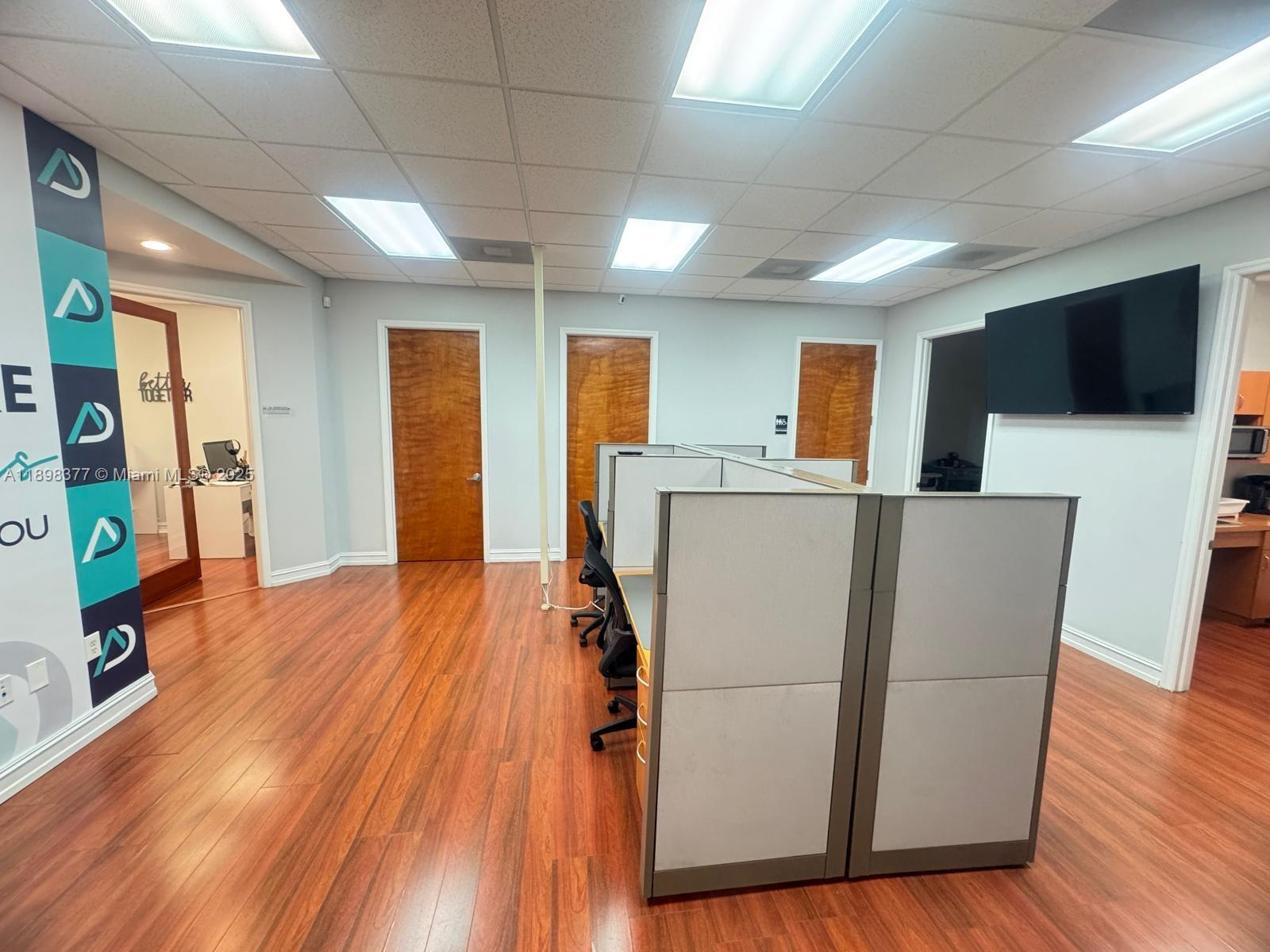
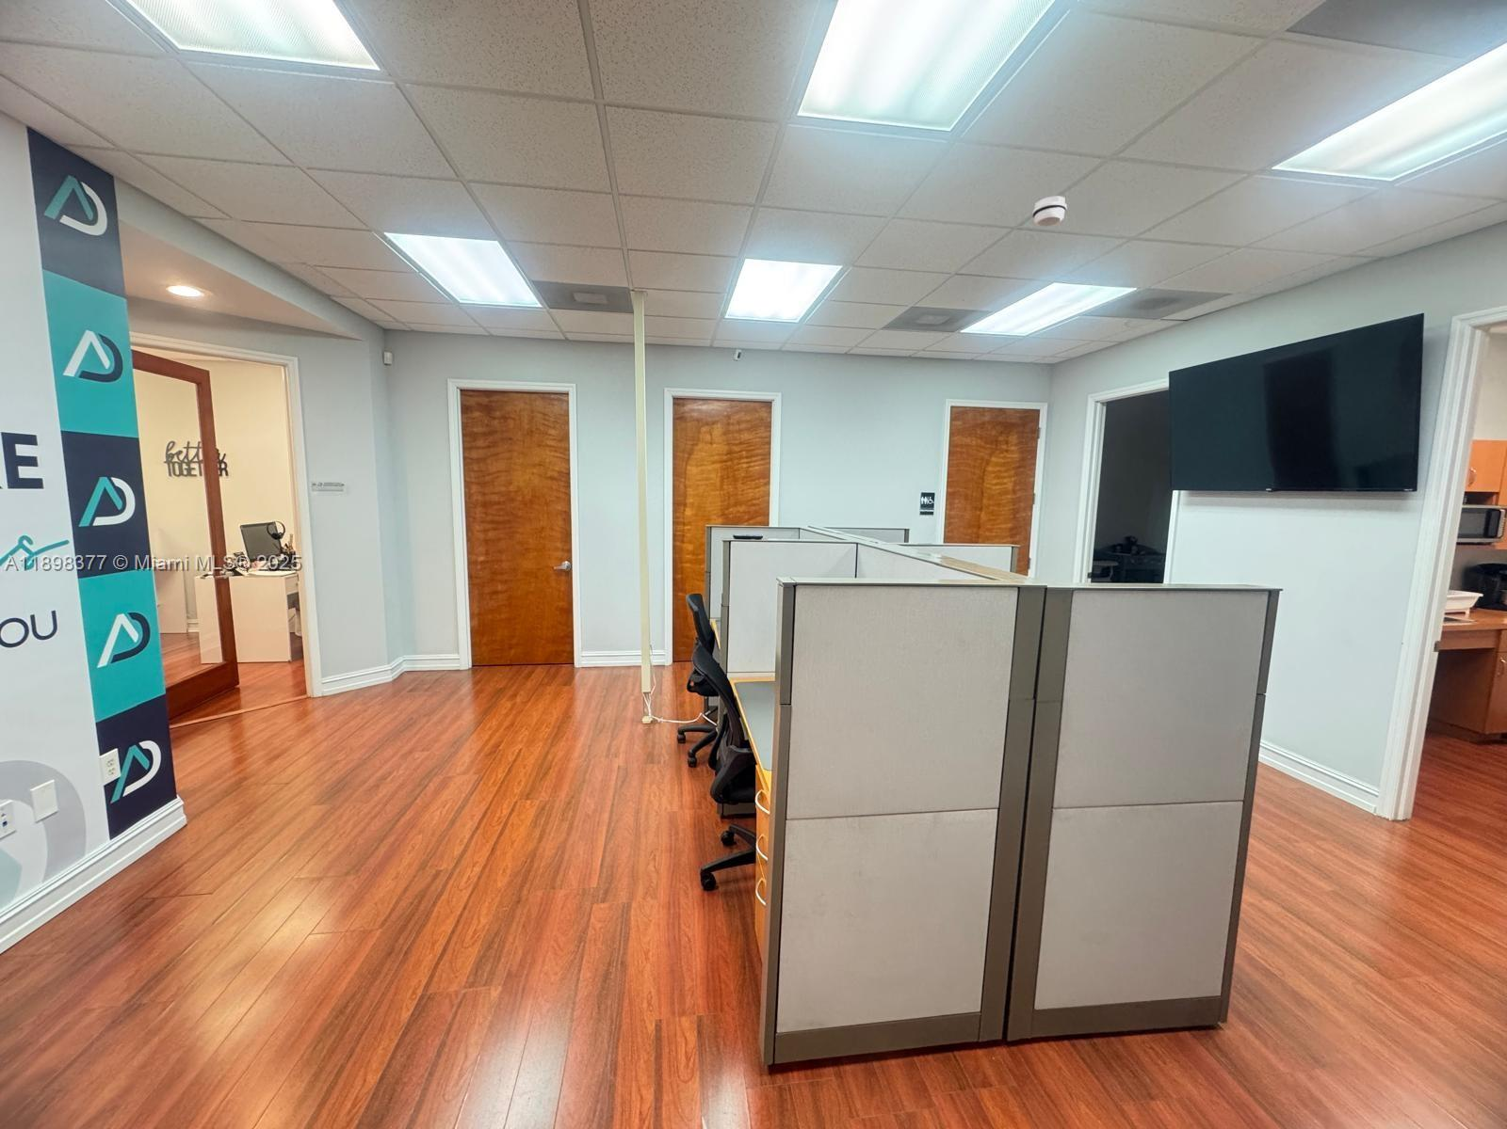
+ smoke detector (1049, 211)
